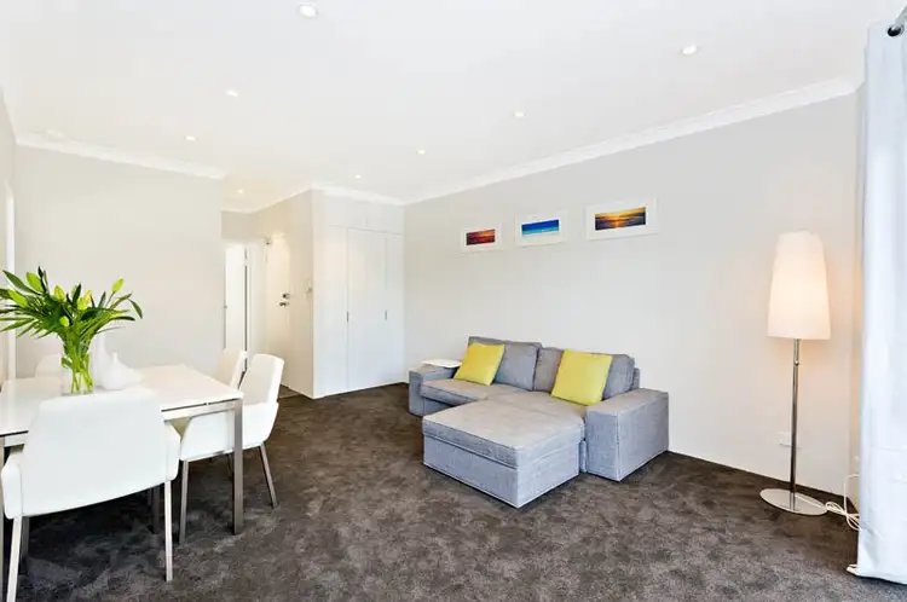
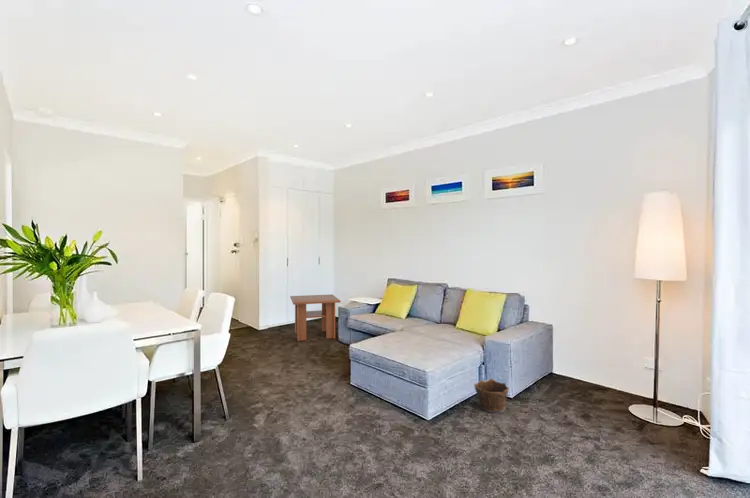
+ clay pot (491, 391)
+ coffee table (314, 316)
